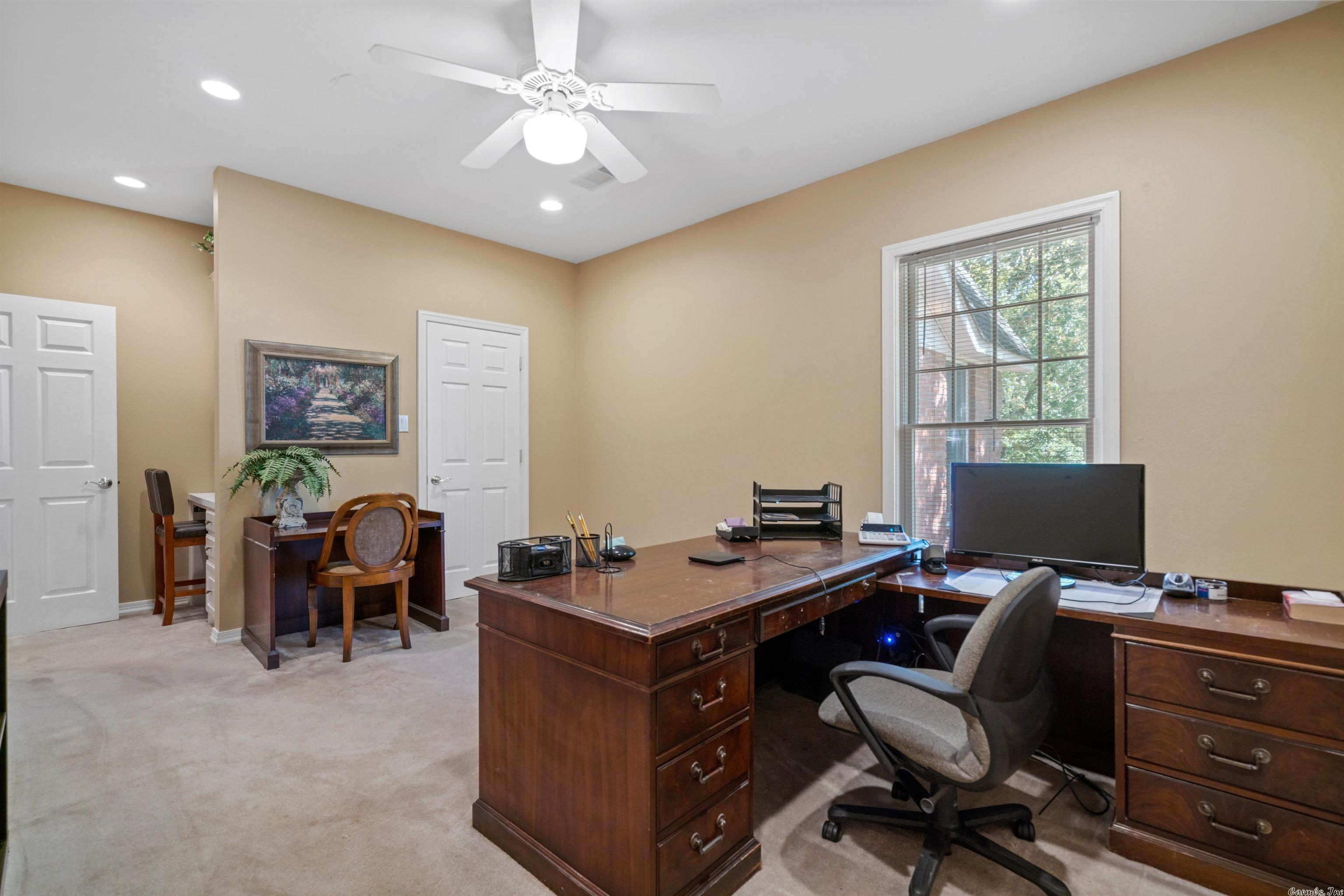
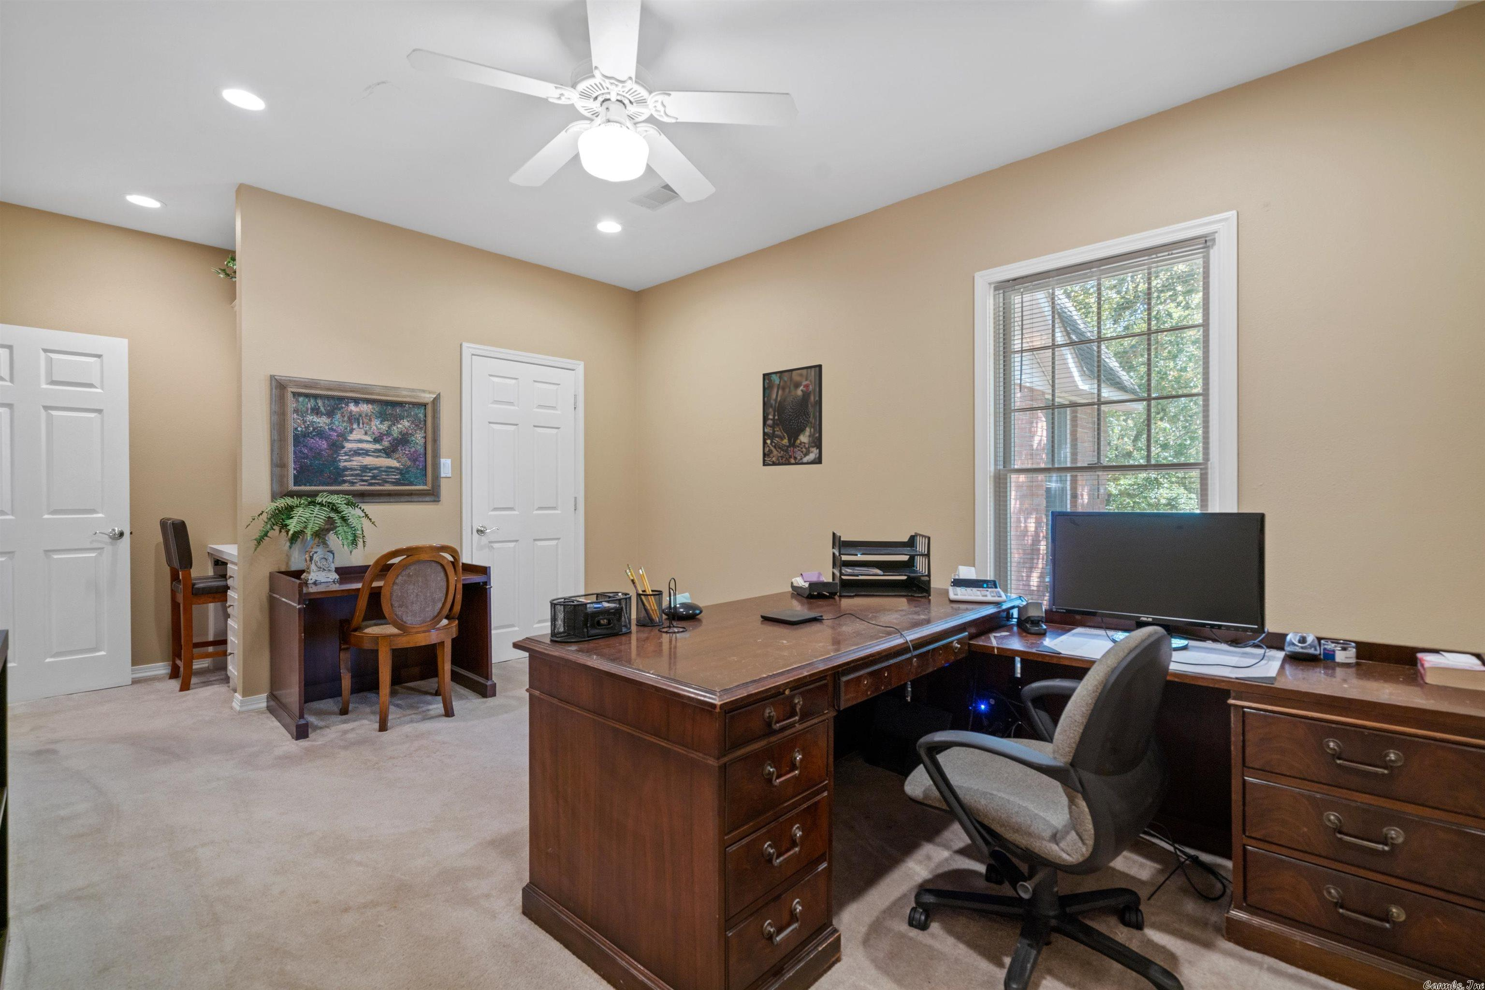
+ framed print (791, 417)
